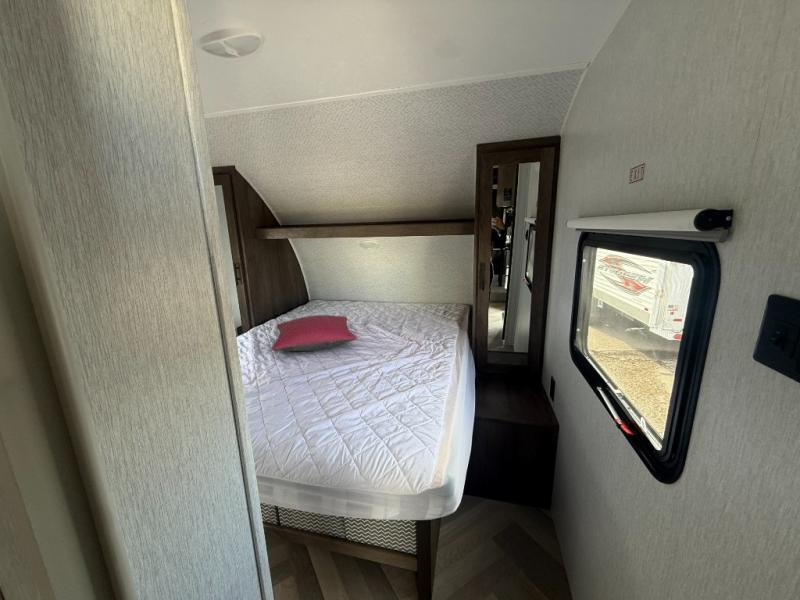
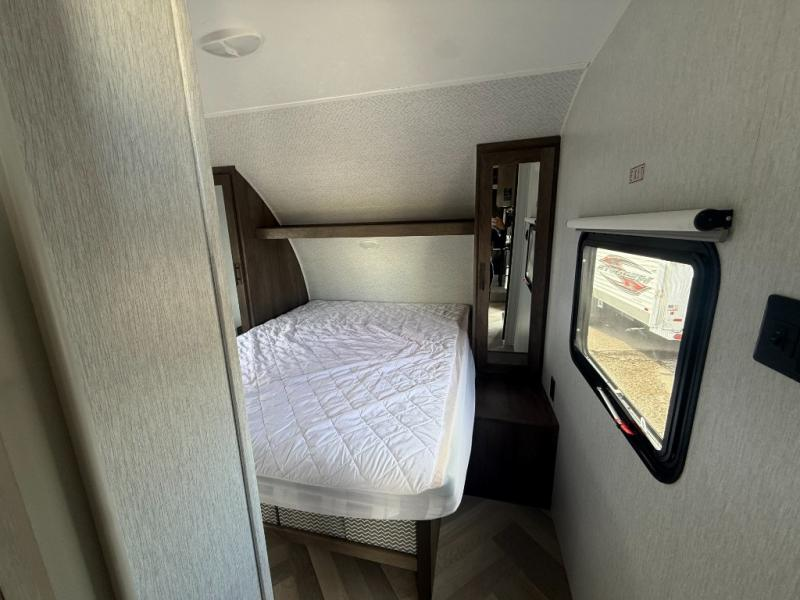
- pillow (314, 331)
